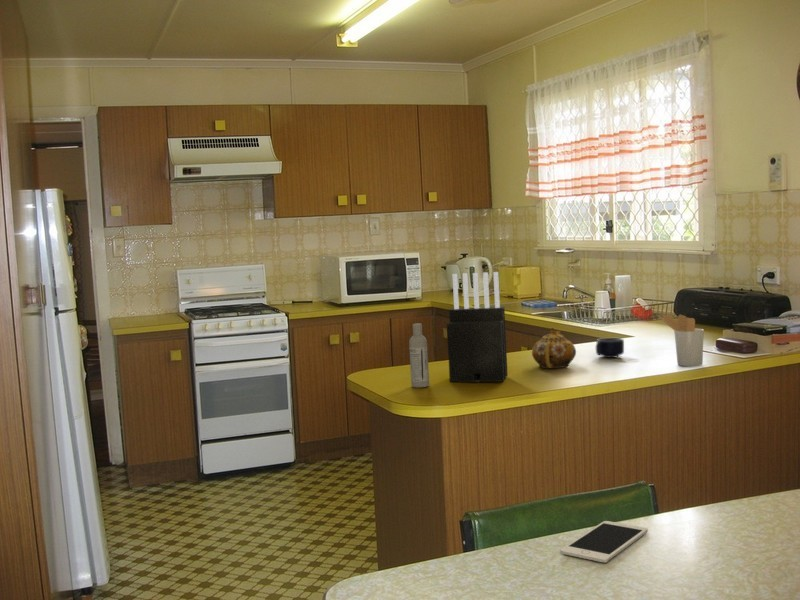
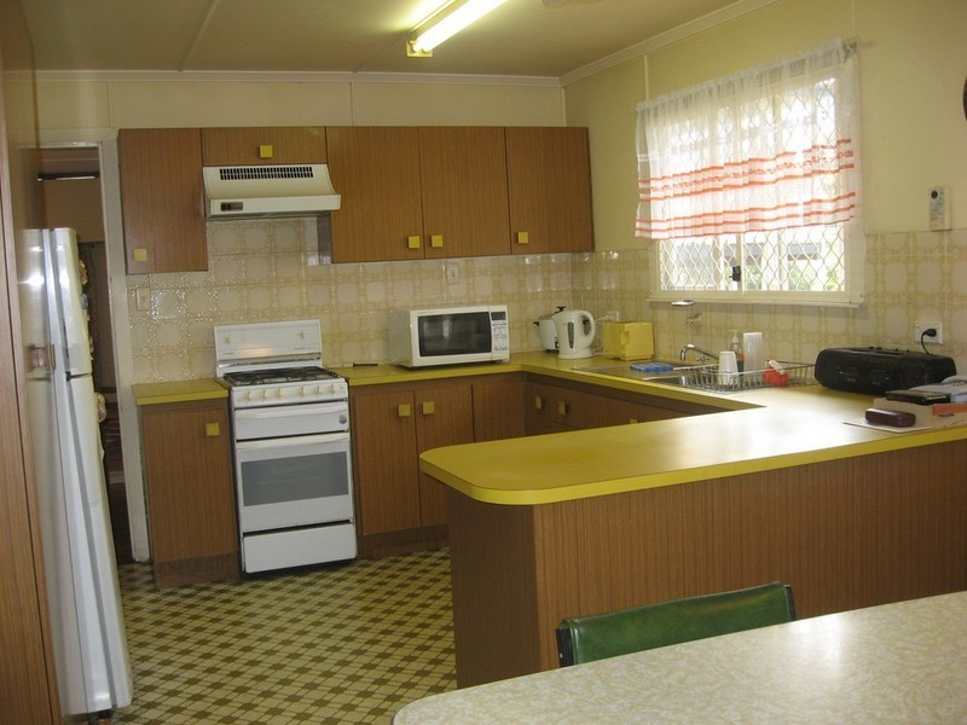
- knife block (475, 326)
- bottle (418, 355)
- mug (608, 348)
- cell phone (605, 540)
- utensil holder (681, 338)
- teapot (553, 347)
